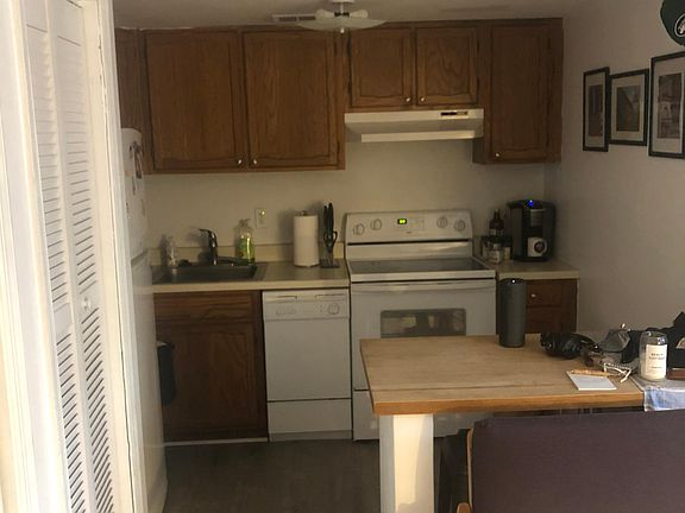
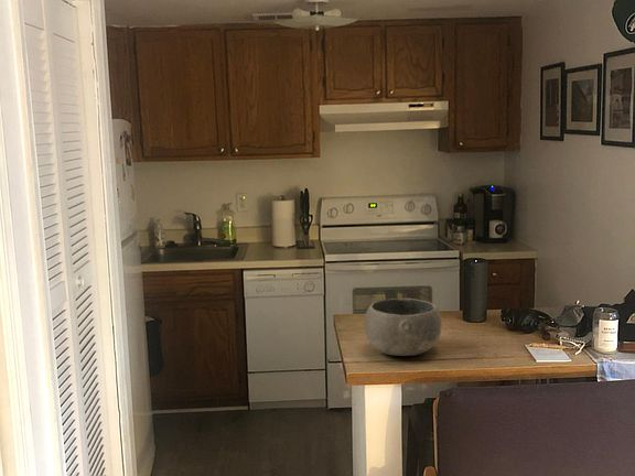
+ bowl (402, 328)
